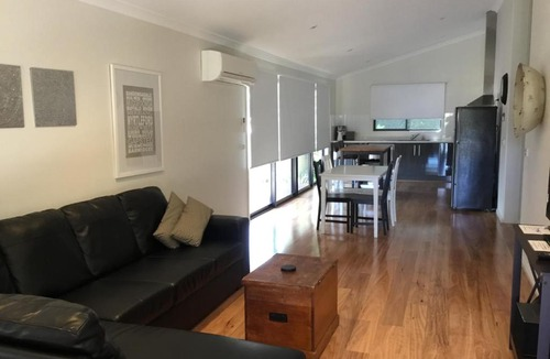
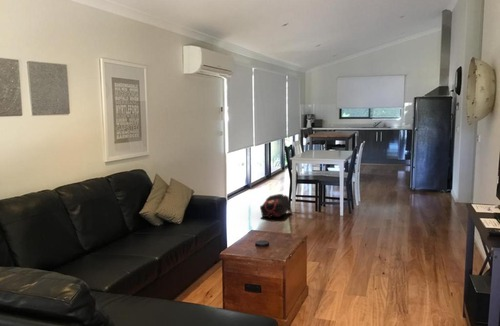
+ backpack (276, 205)
